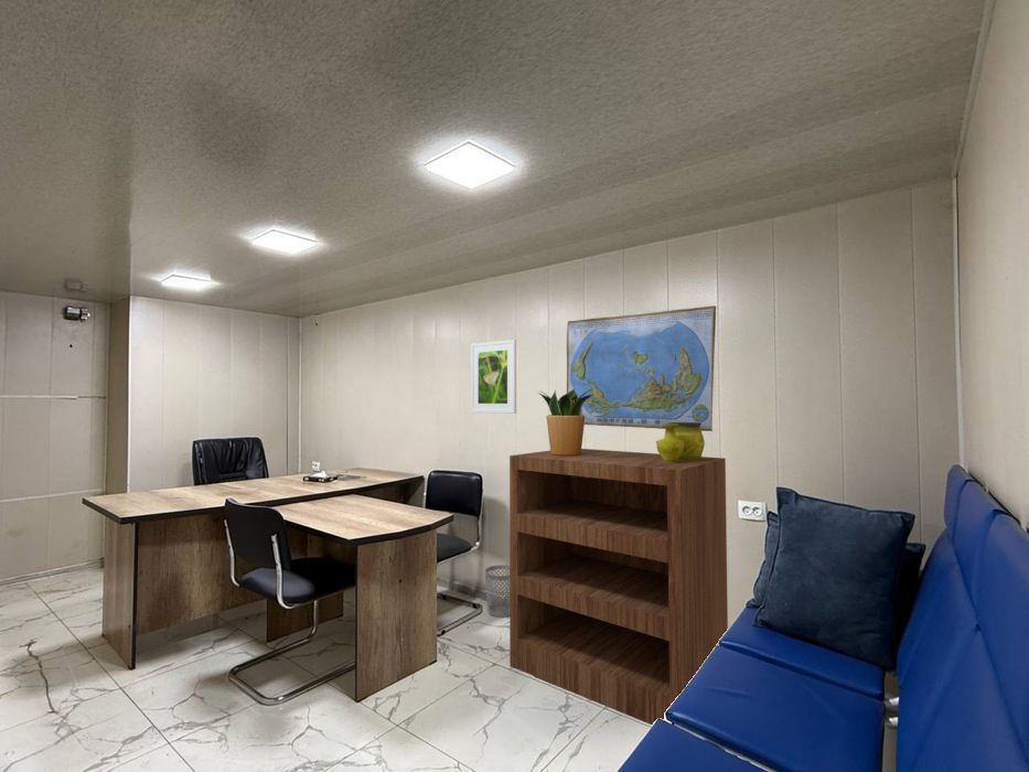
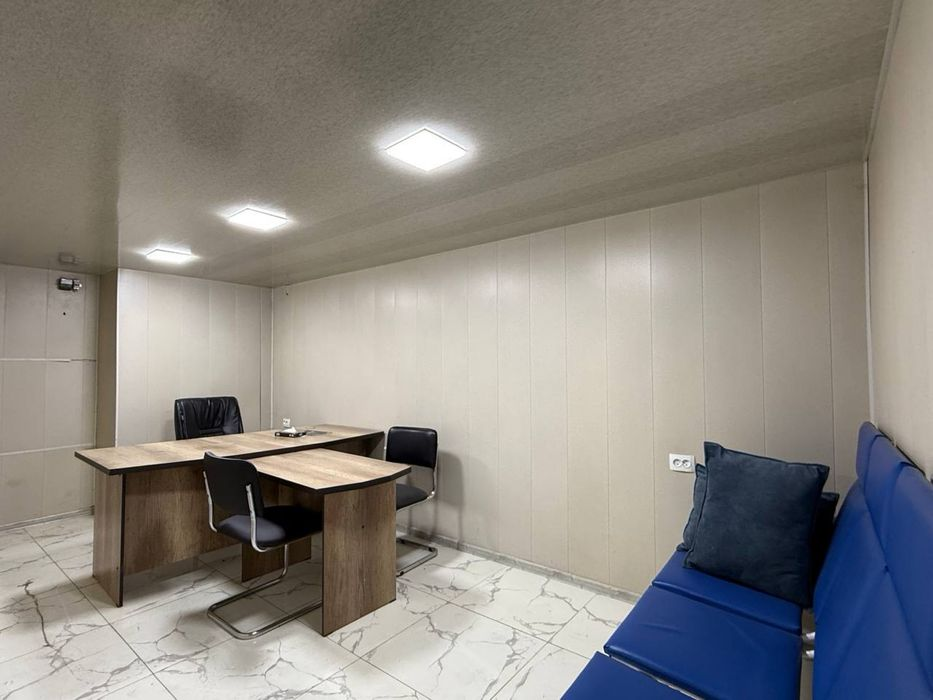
- bookshelf (615, 564)
- wastebasket (501, 590)
- world map (633, 371)
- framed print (492, 377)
- potted plant (566, 420)
- decorative vase (679, 441)
